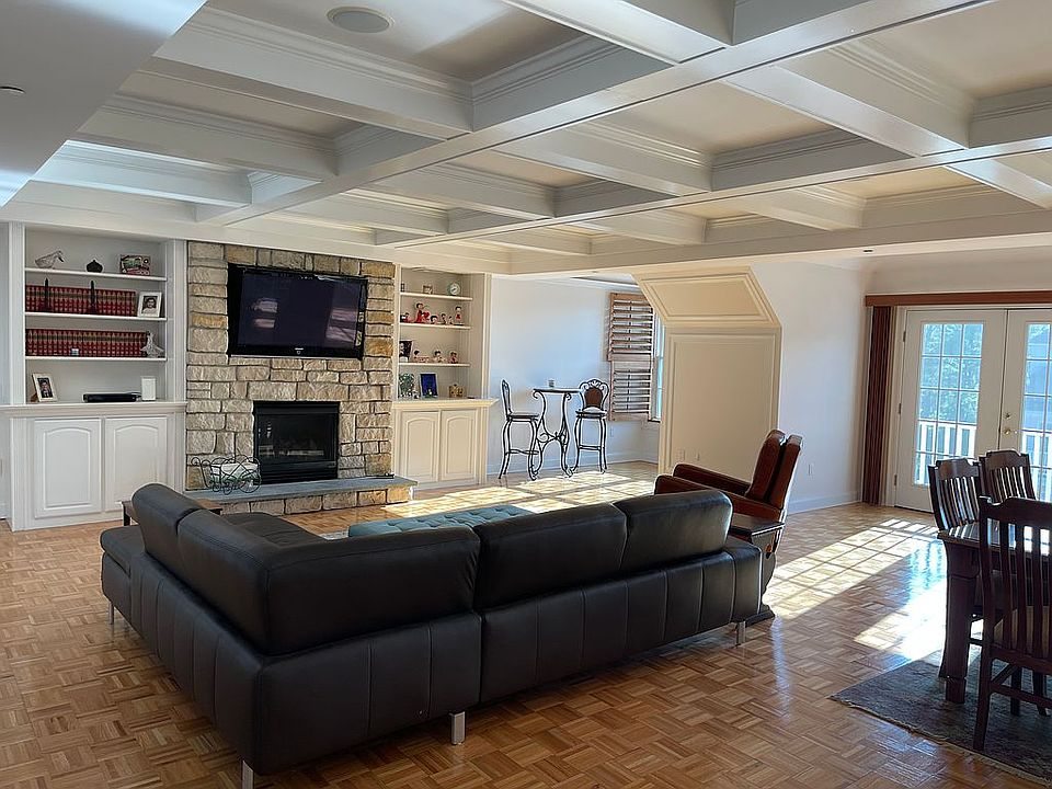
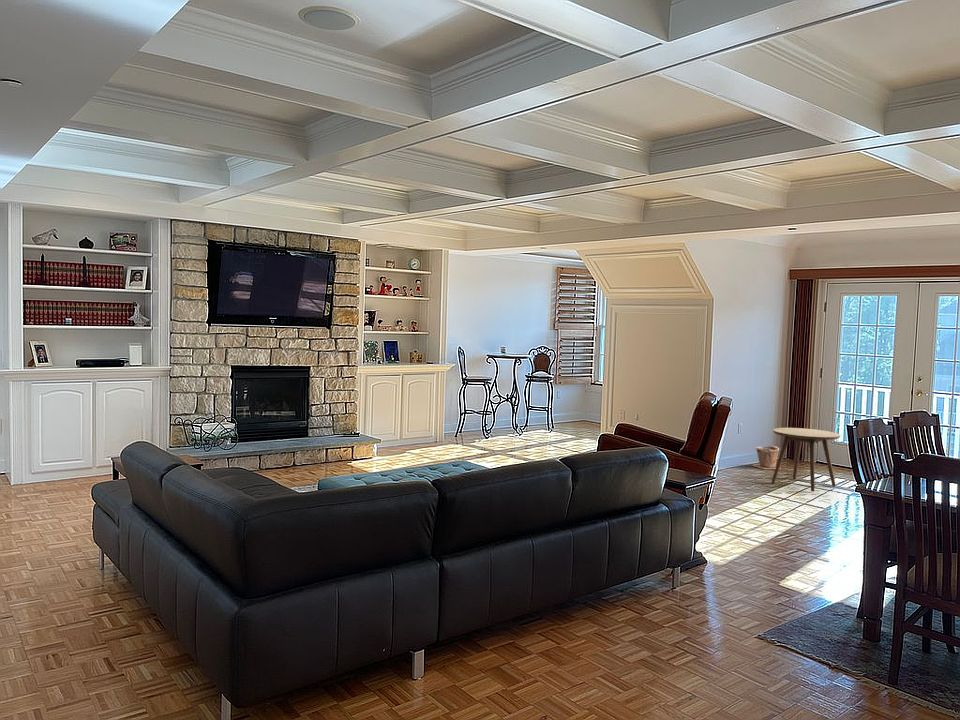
+ plant pot (767, 457)
+ side table (810, 458)
